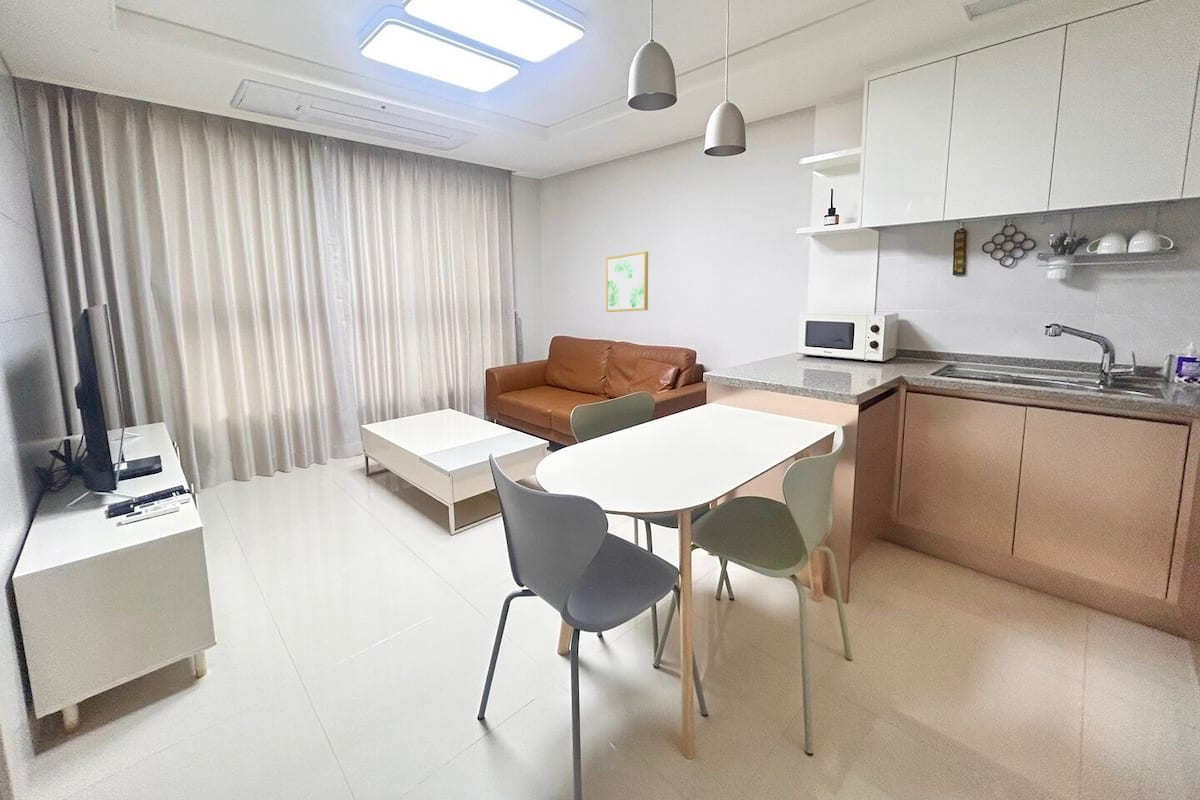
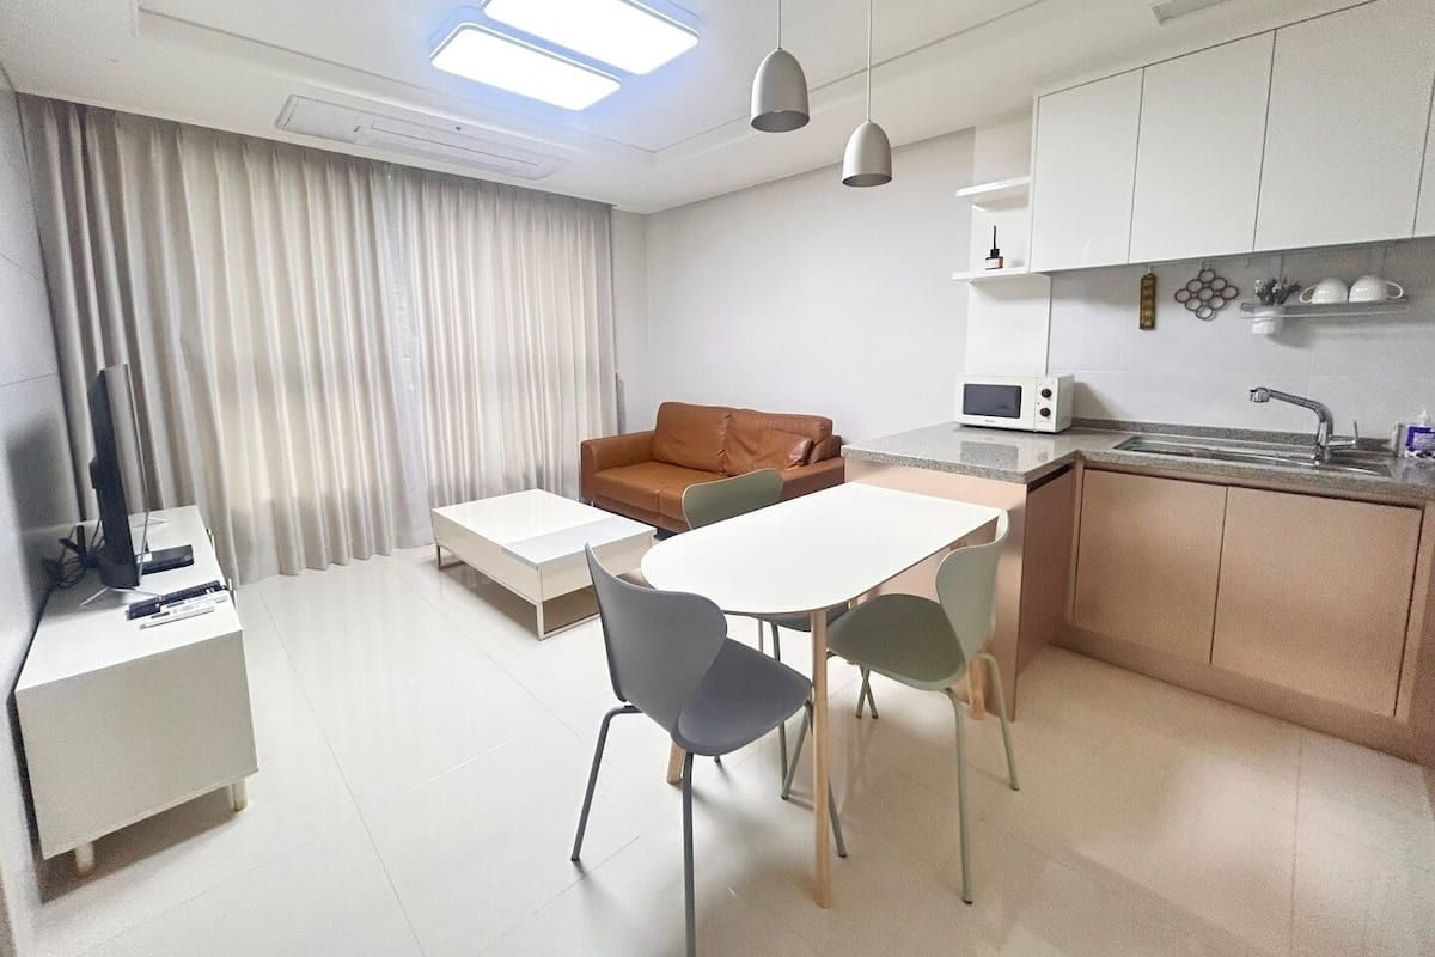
- wall art (626, 283)
